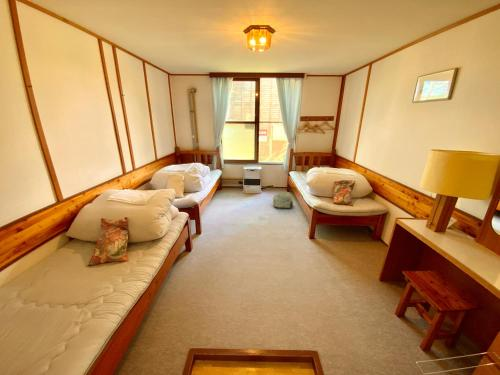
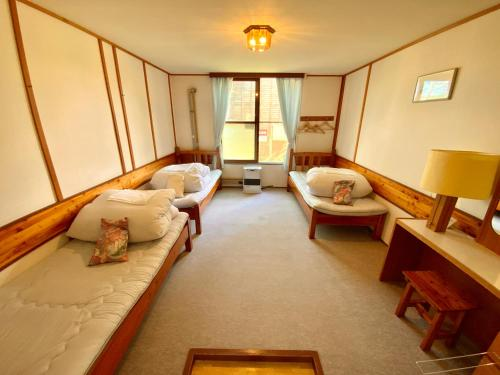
- backpack (282, 199)
